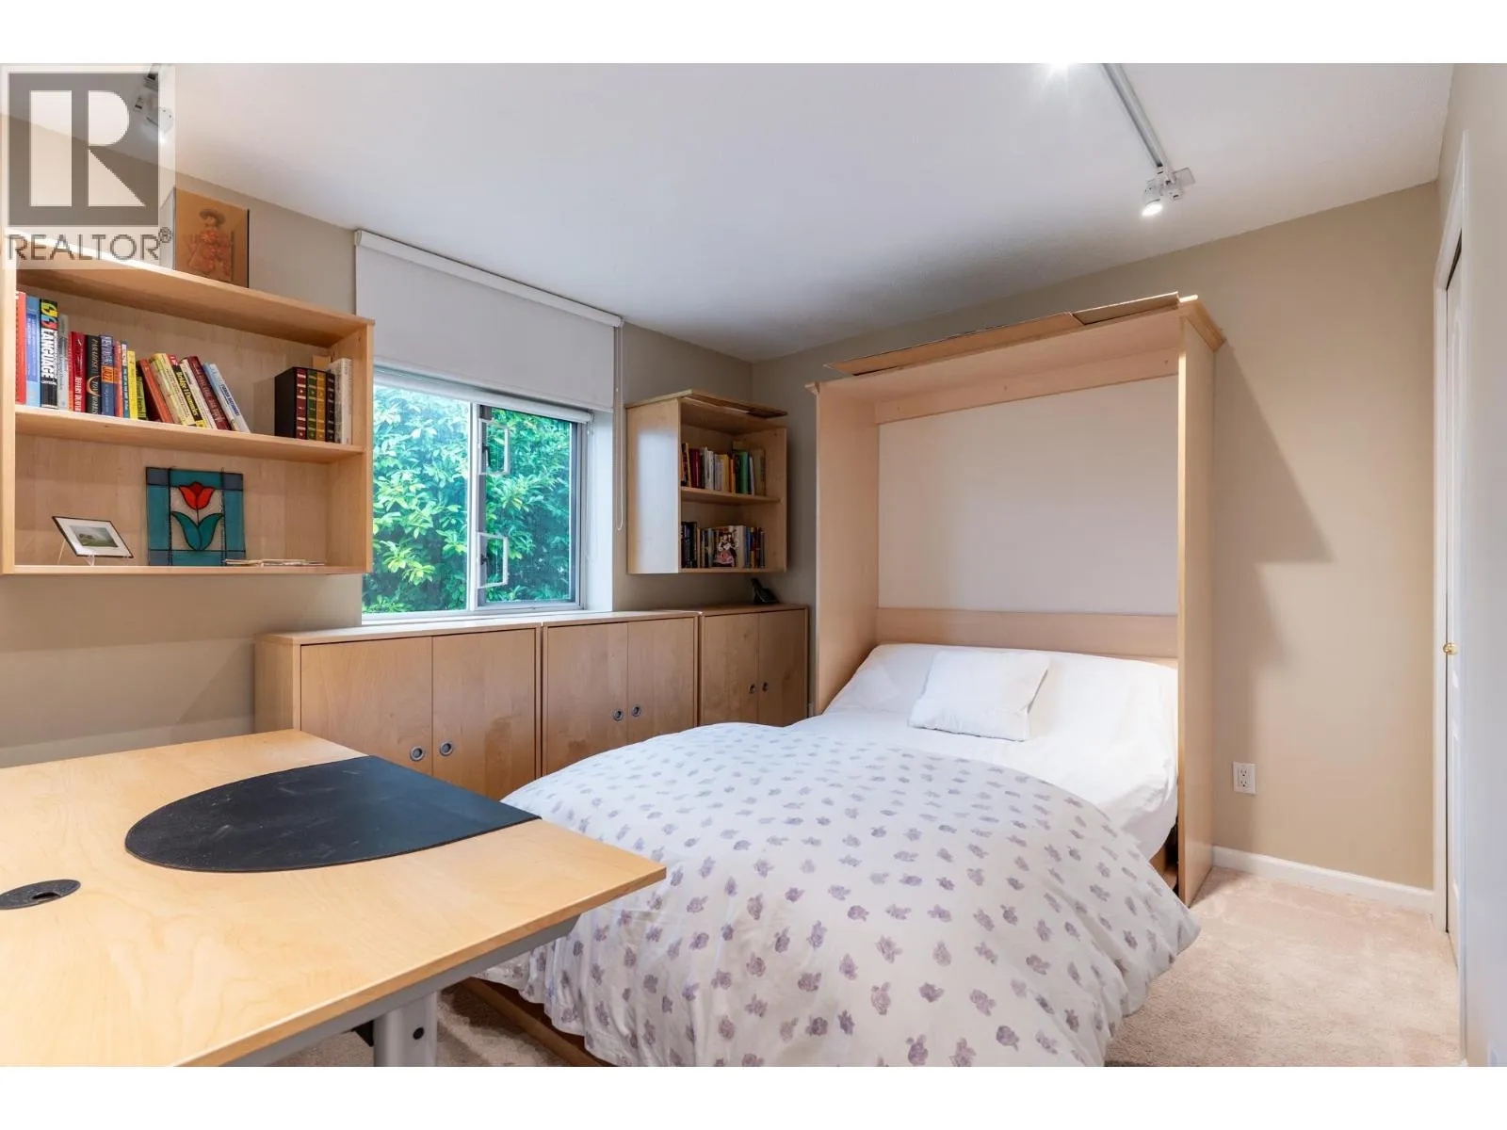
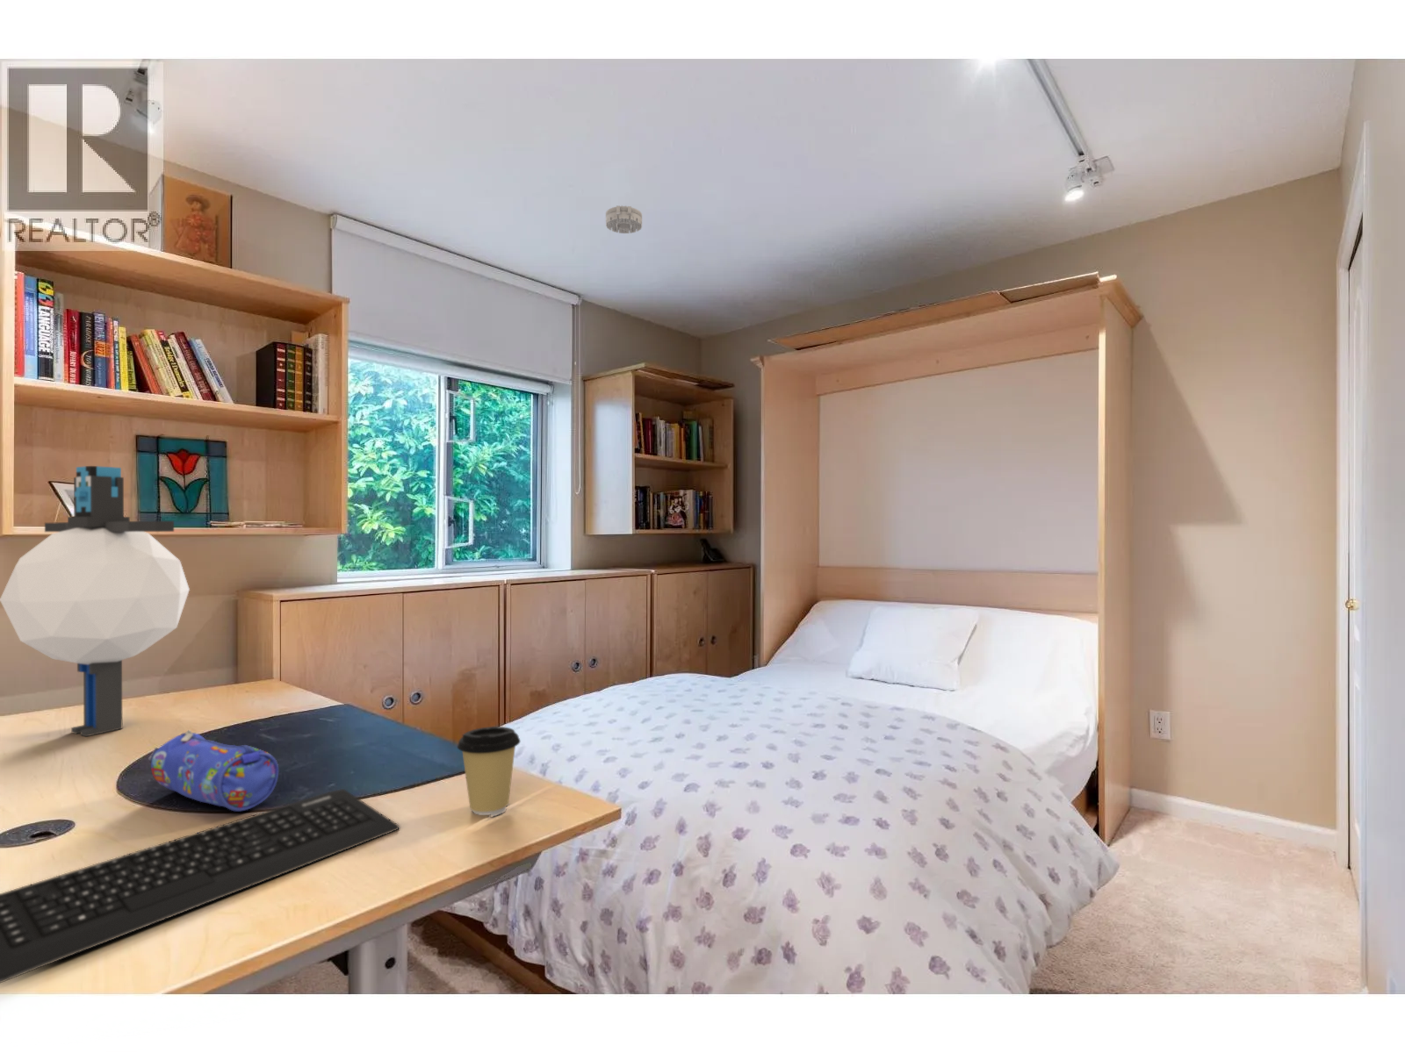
+ smoke detector (624, 219)
+ toy figurine (102, 598)
+ coffee cup (489, 770)
+ keyboard (208, 859)
+ pencil case (214, 768)
